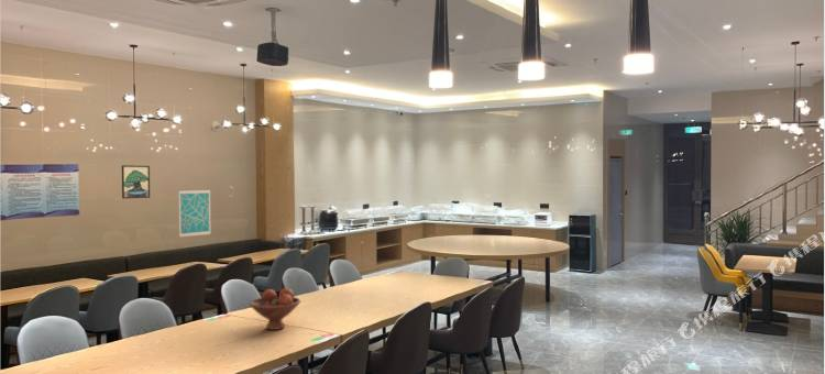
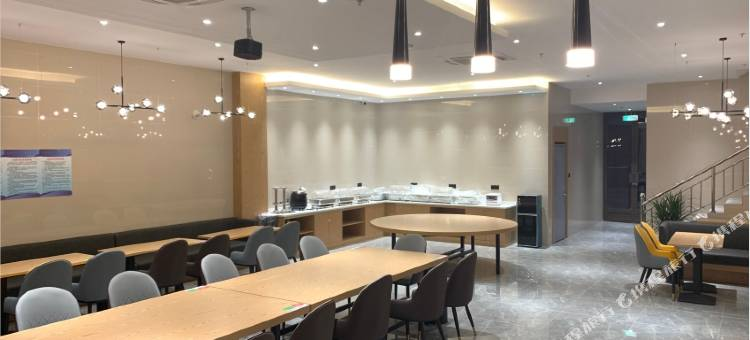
- wall art (195, 212)
- fruit bowl (275, 309)
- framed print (135, 182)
